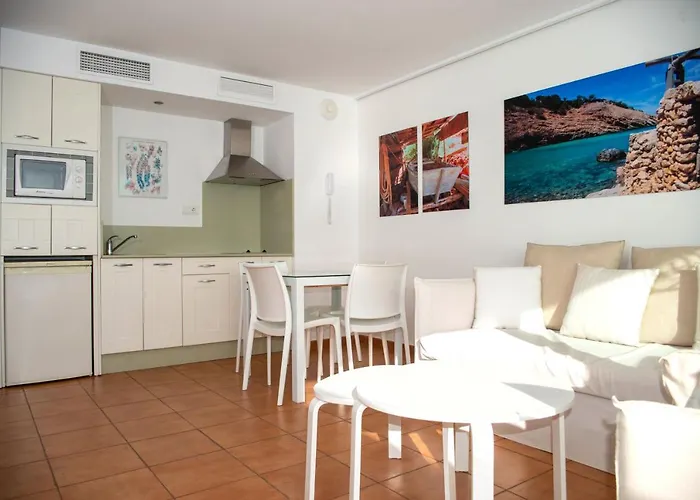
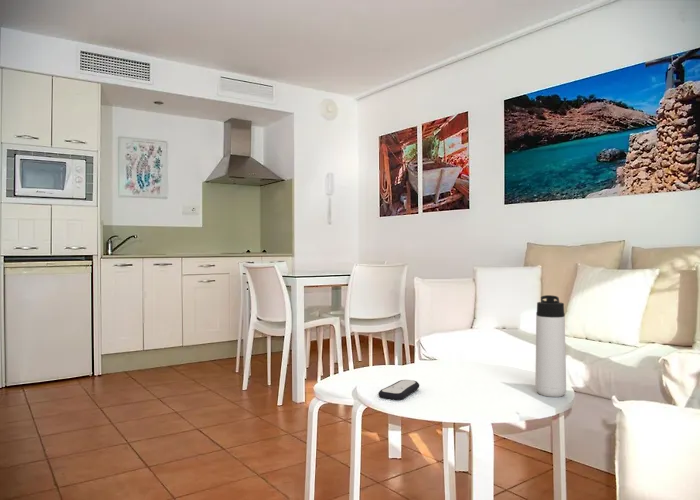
+ thermos bottle (550, 344)
+ remote control (400, 389)
